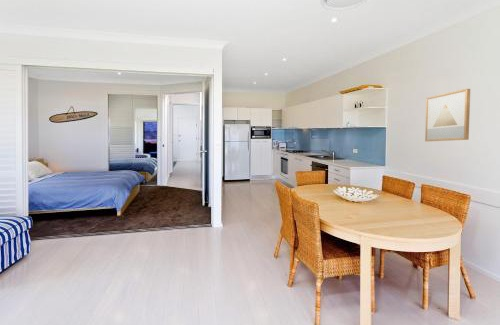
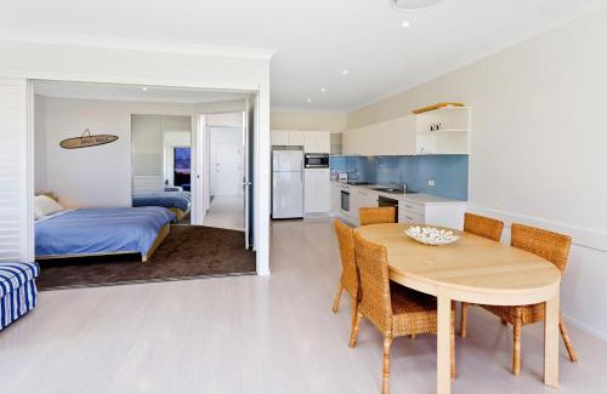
- wall art (445, 117)
